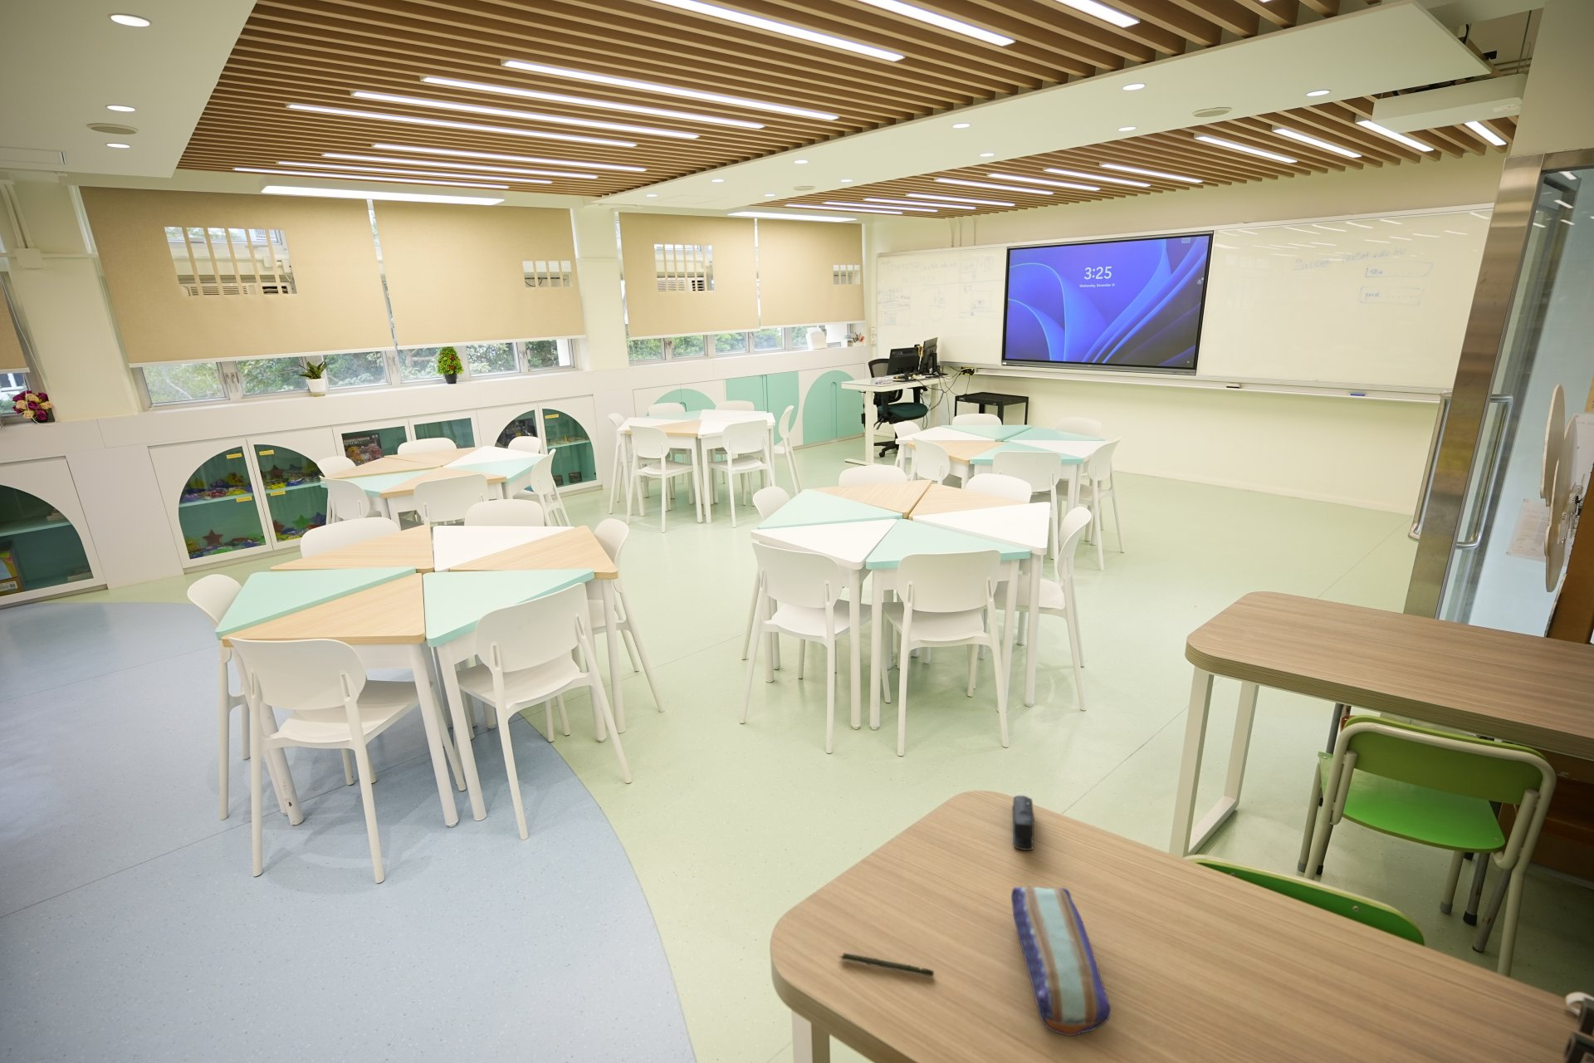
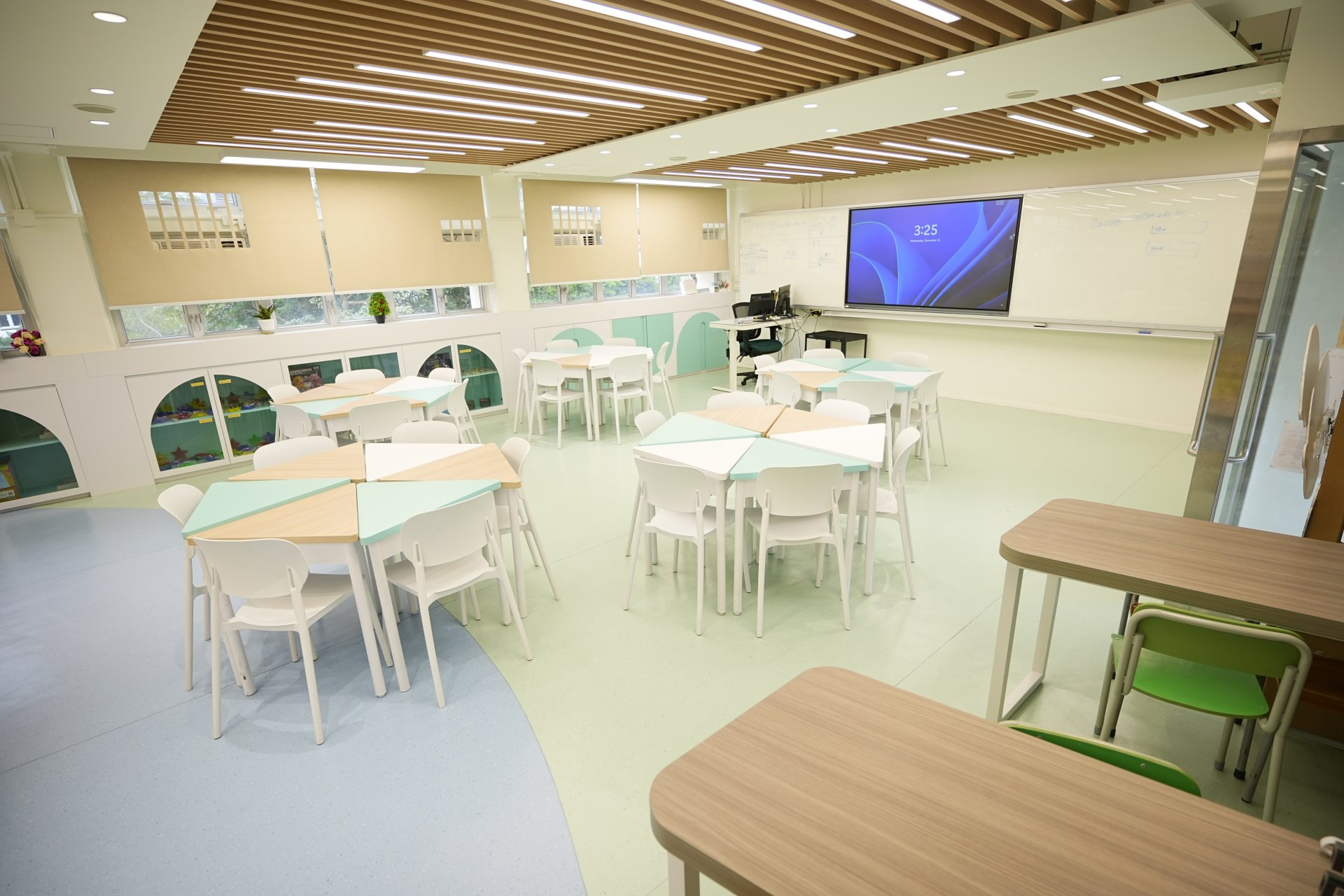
- pencil case (1056, 950)
- stapler (1022, 815)
- pen (885, 963)
